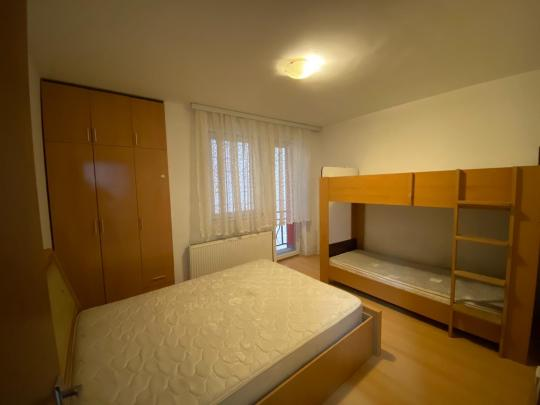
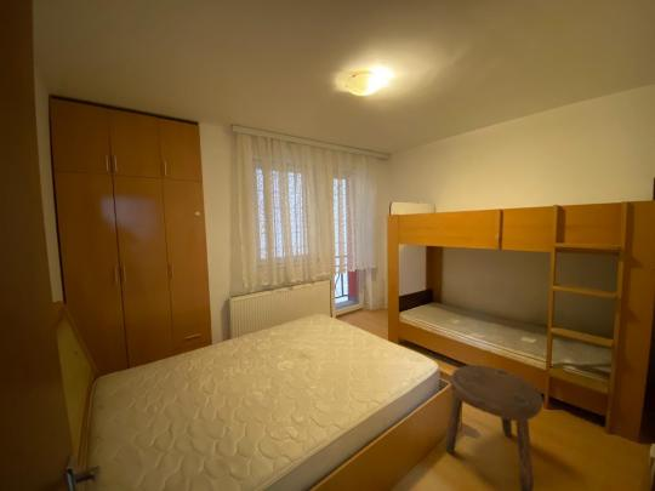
+ stool (497, 416)
